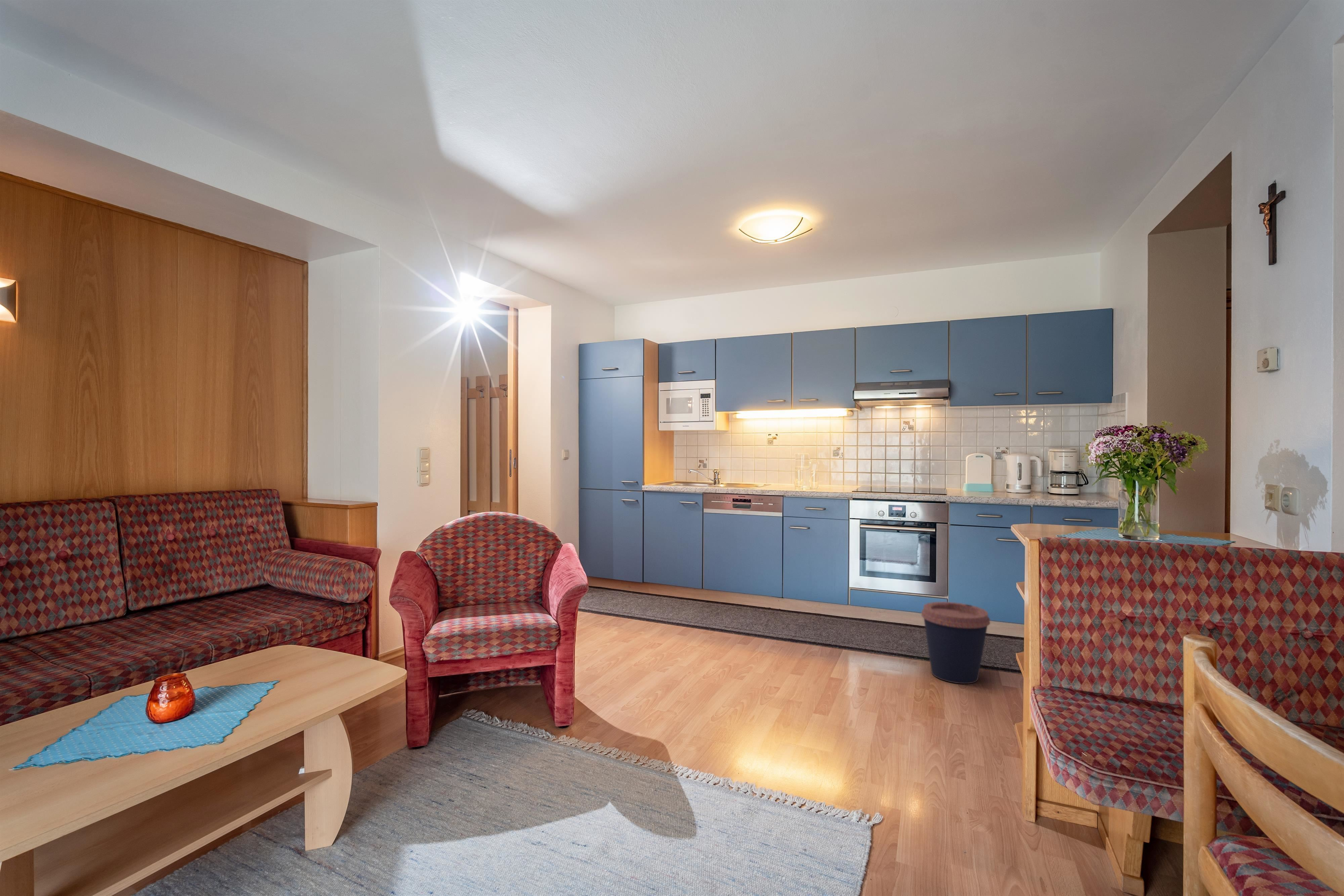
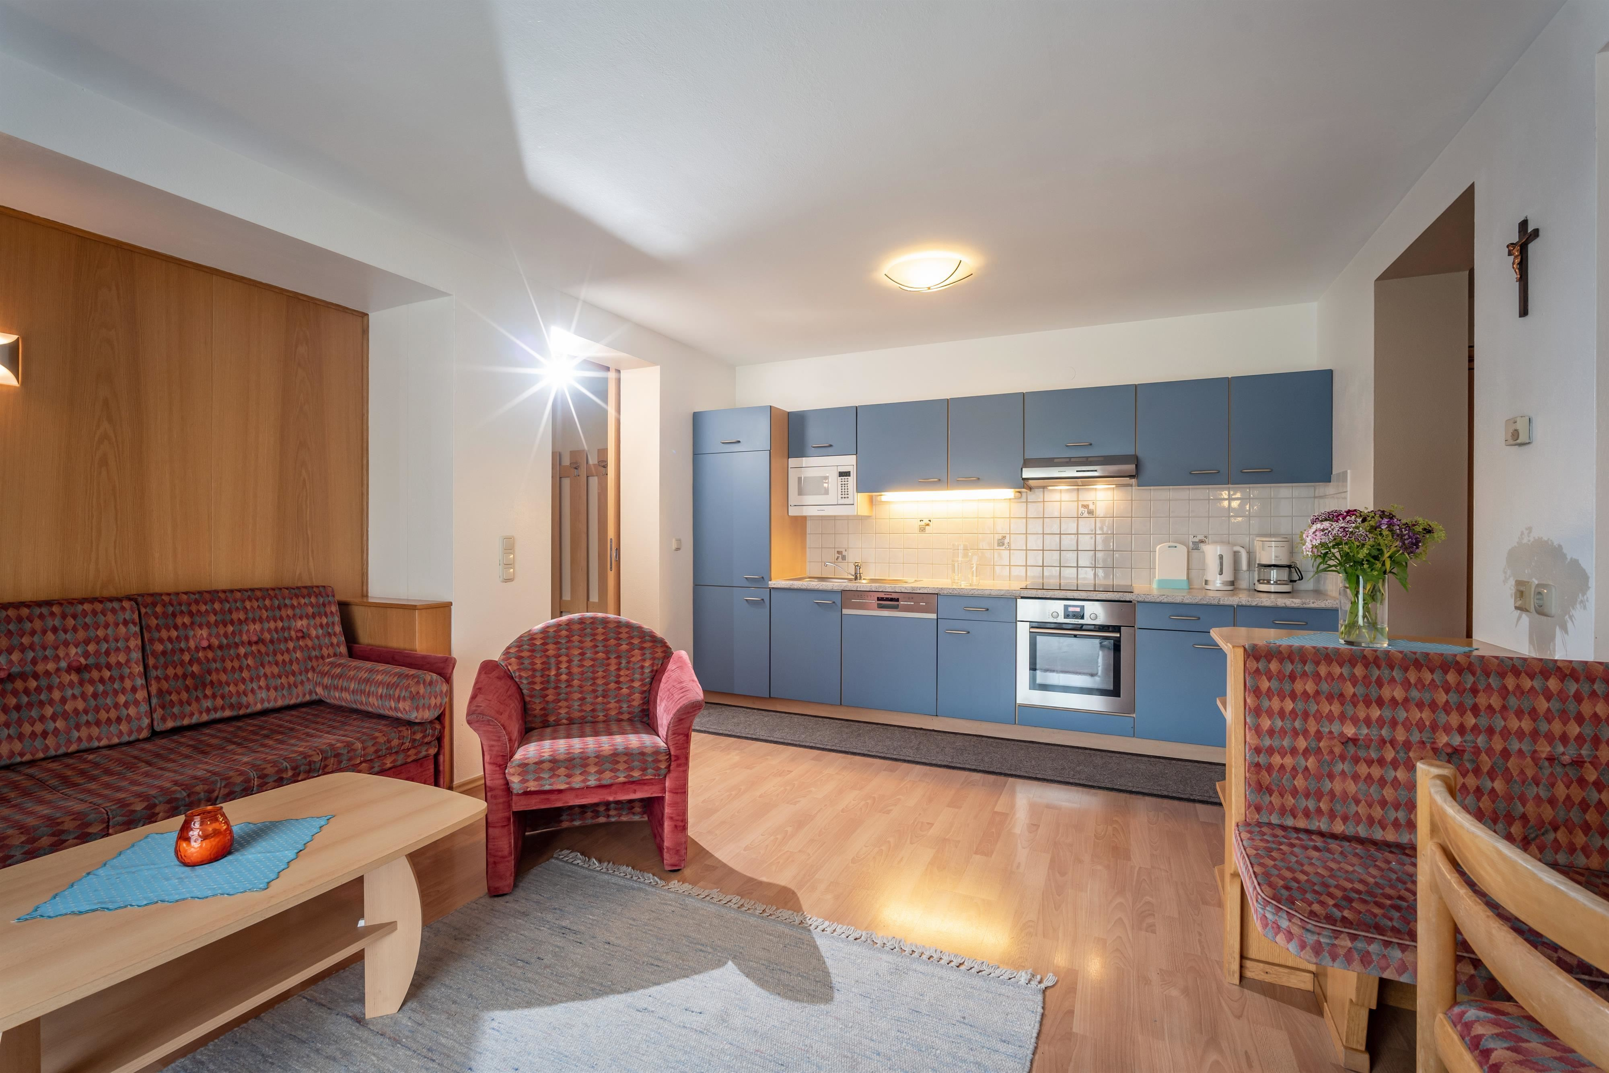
- coffee cup (955, 642)
